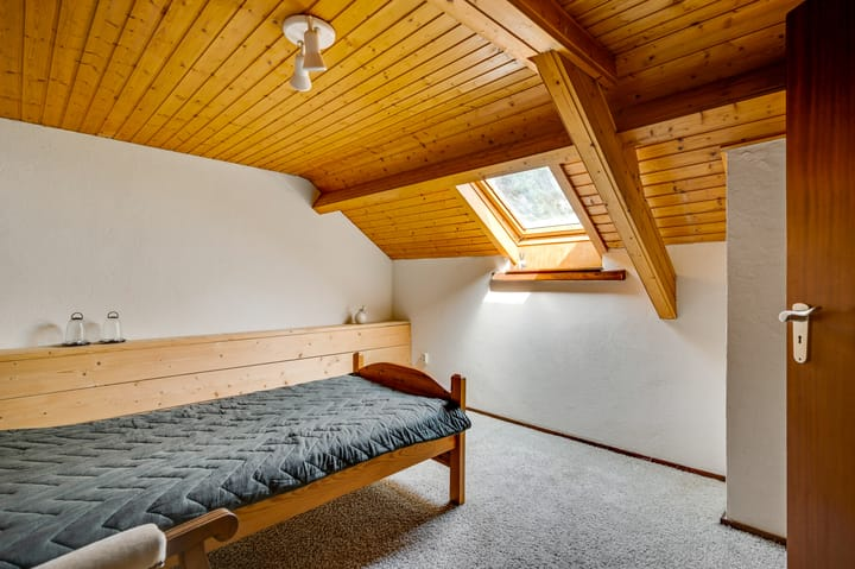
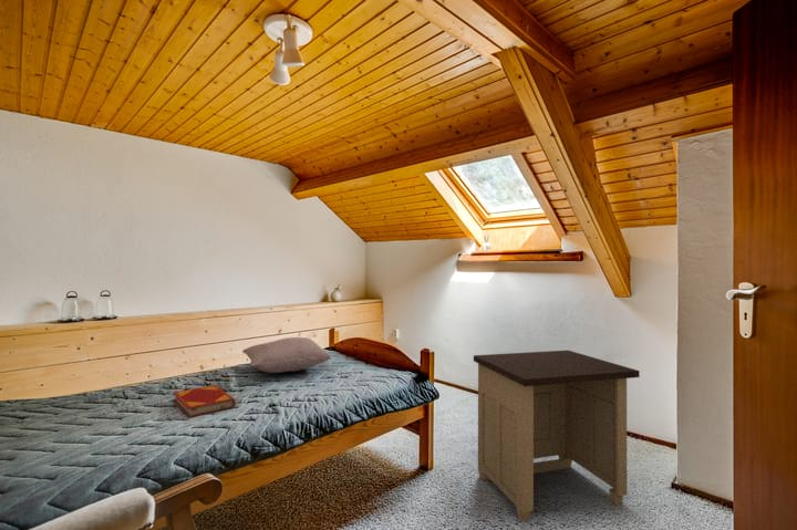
+ hardback book (203, 399)
+ pillow (284, 354)
+ nightstand (549, 426)
